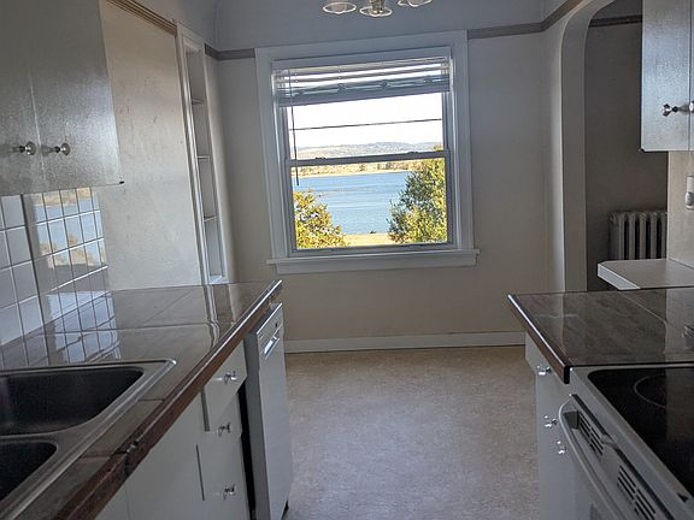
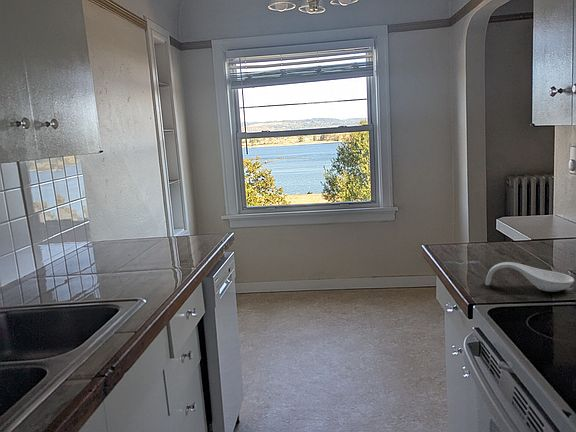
+ spoon rest (528, 275)
